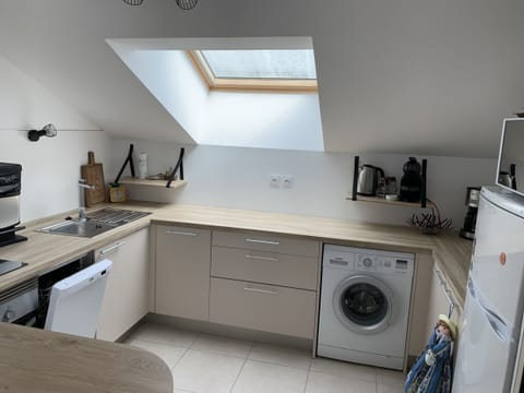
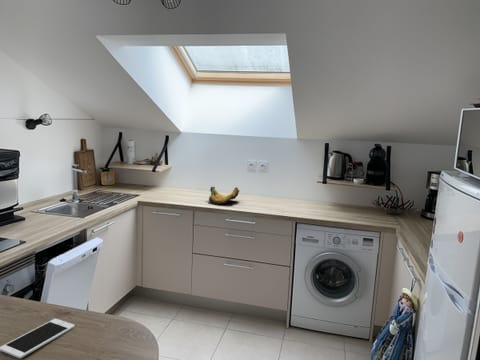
+ cell phone (39, 336)
+ banana bunch (224, 196)
